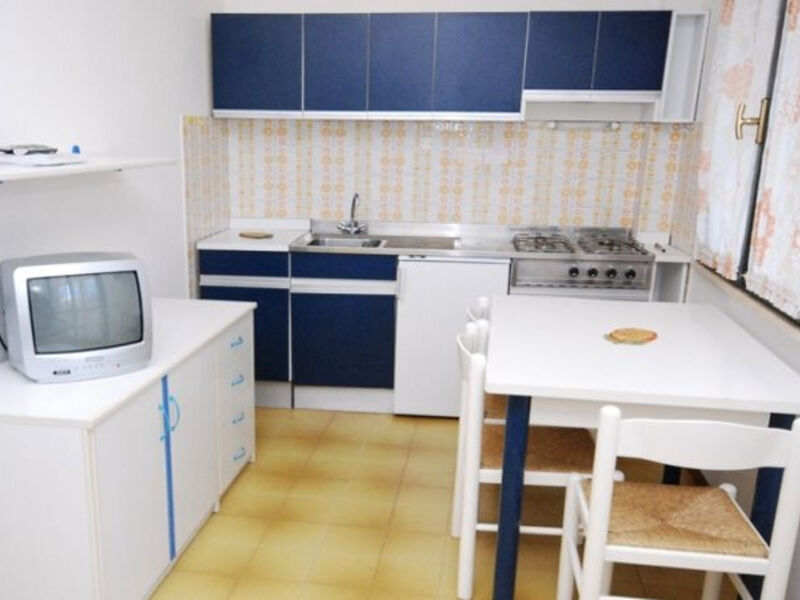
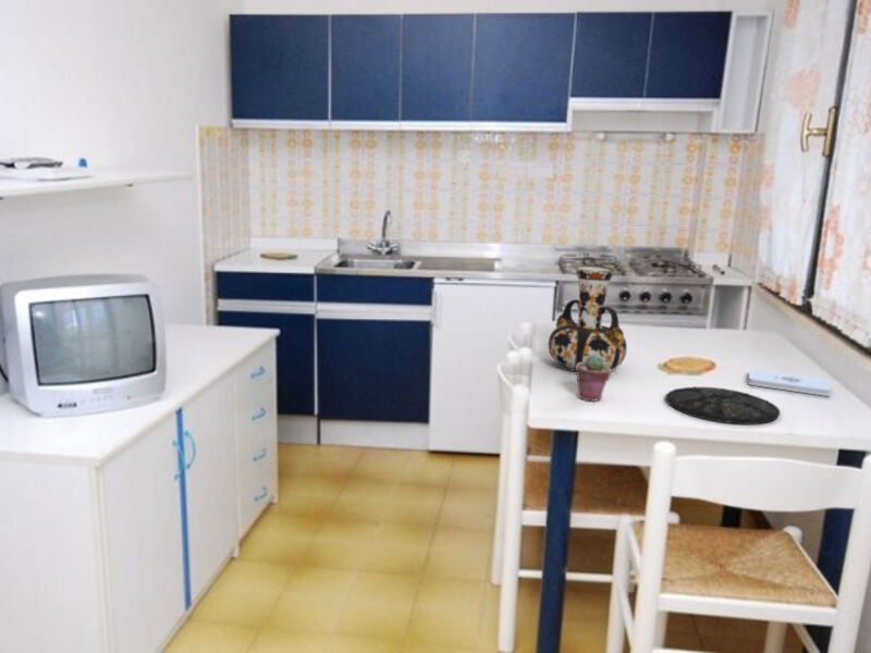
+ plate (722, 398)
+ vase (589, 318)
+ notepad (788, 381)
+ potted succulent (592, 375)
